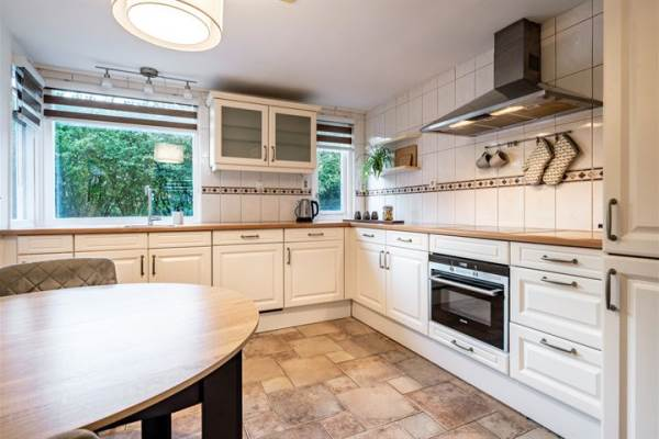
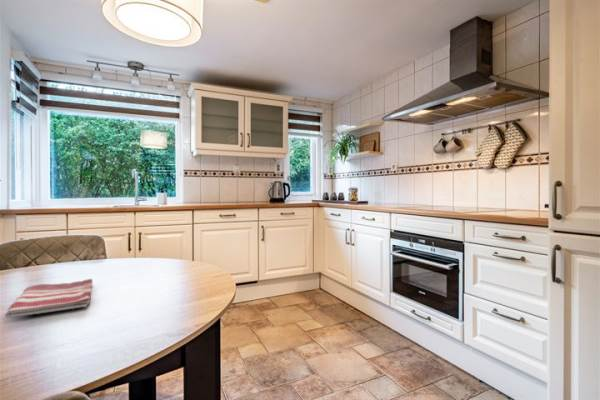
+ dish towel (55, 295)
